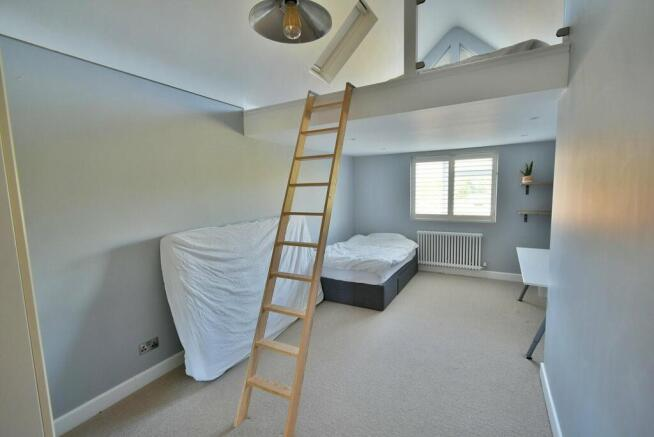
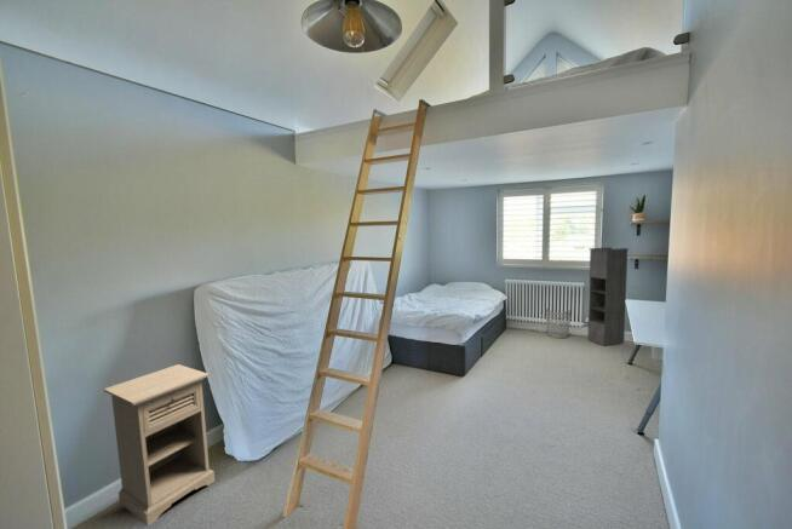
+ waste bin (557, 322)
+ nightstand (163, 437)
+ storage cabinet (607, 295)
